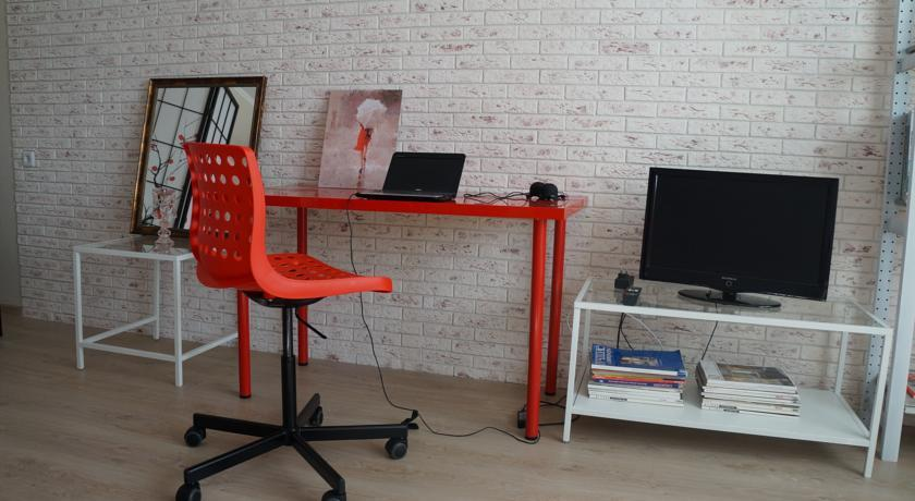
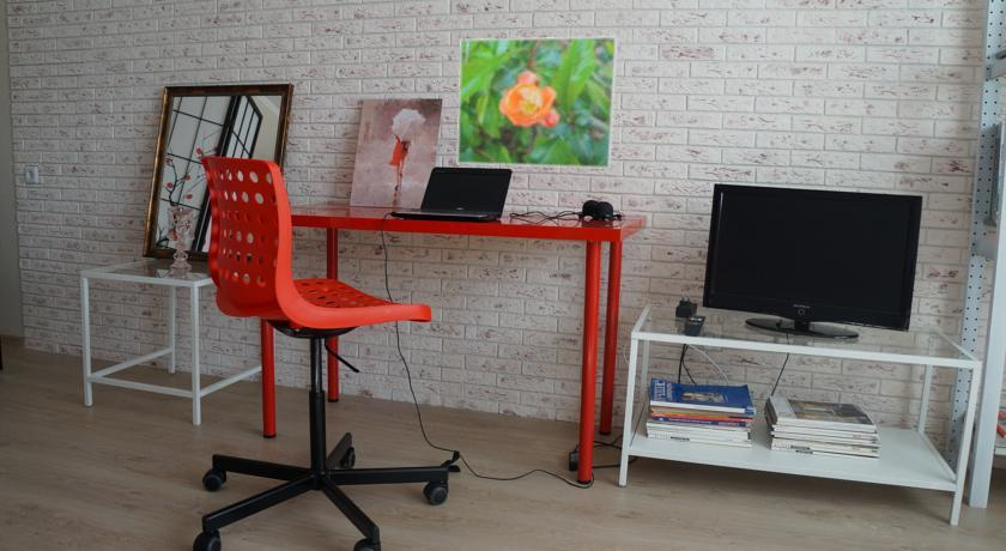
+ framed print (534, 102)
